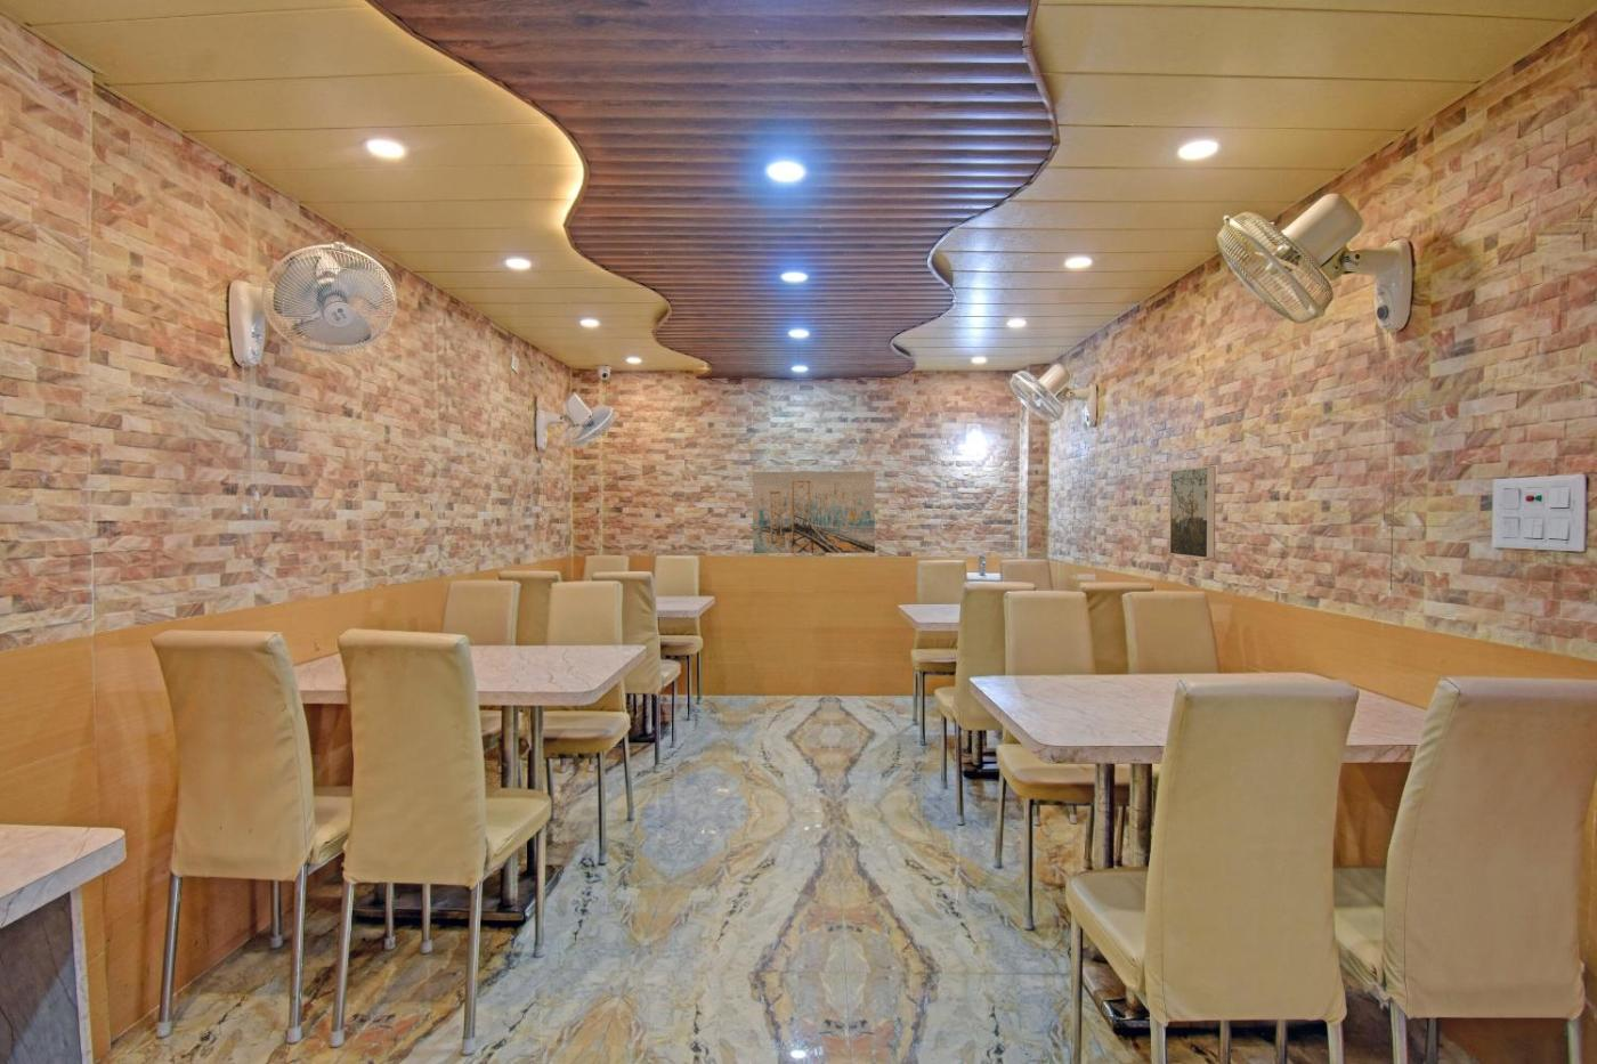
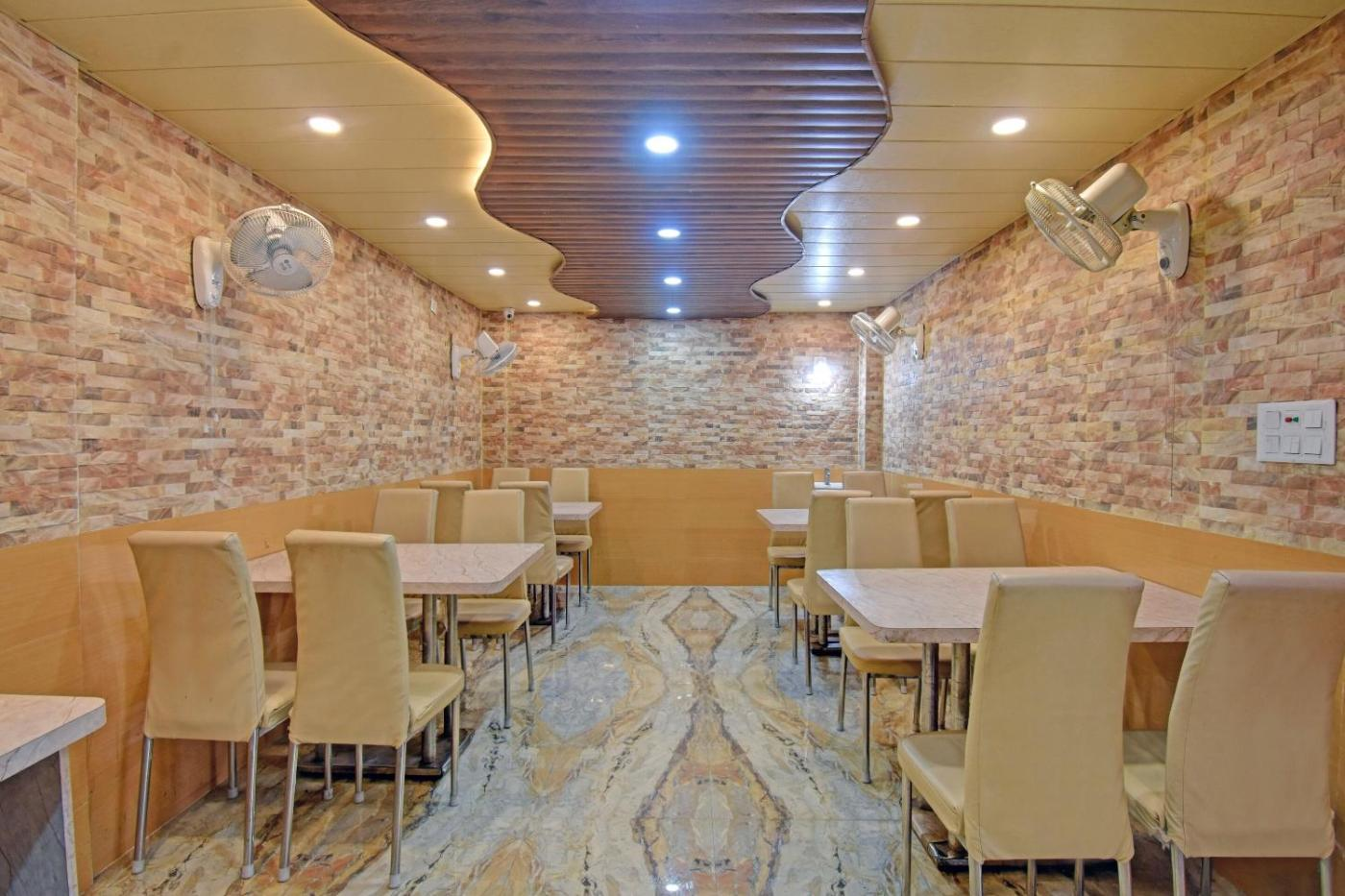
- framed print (1191, 512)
- wall art (813, 512)
